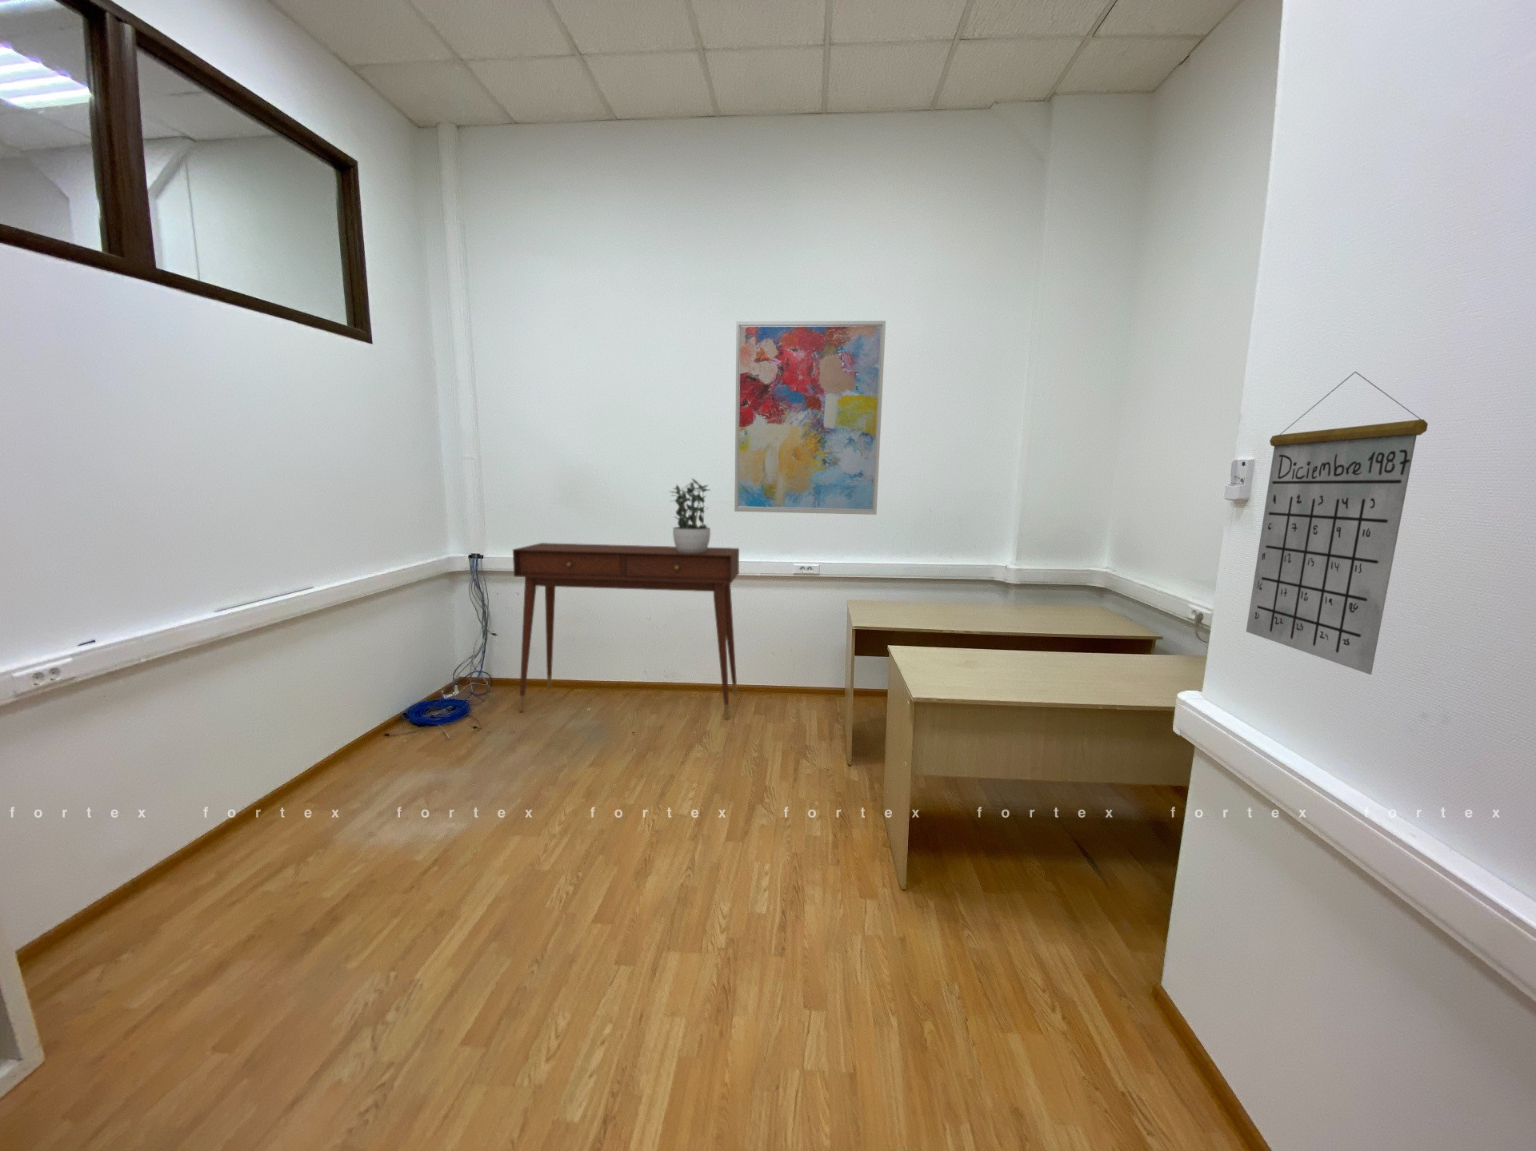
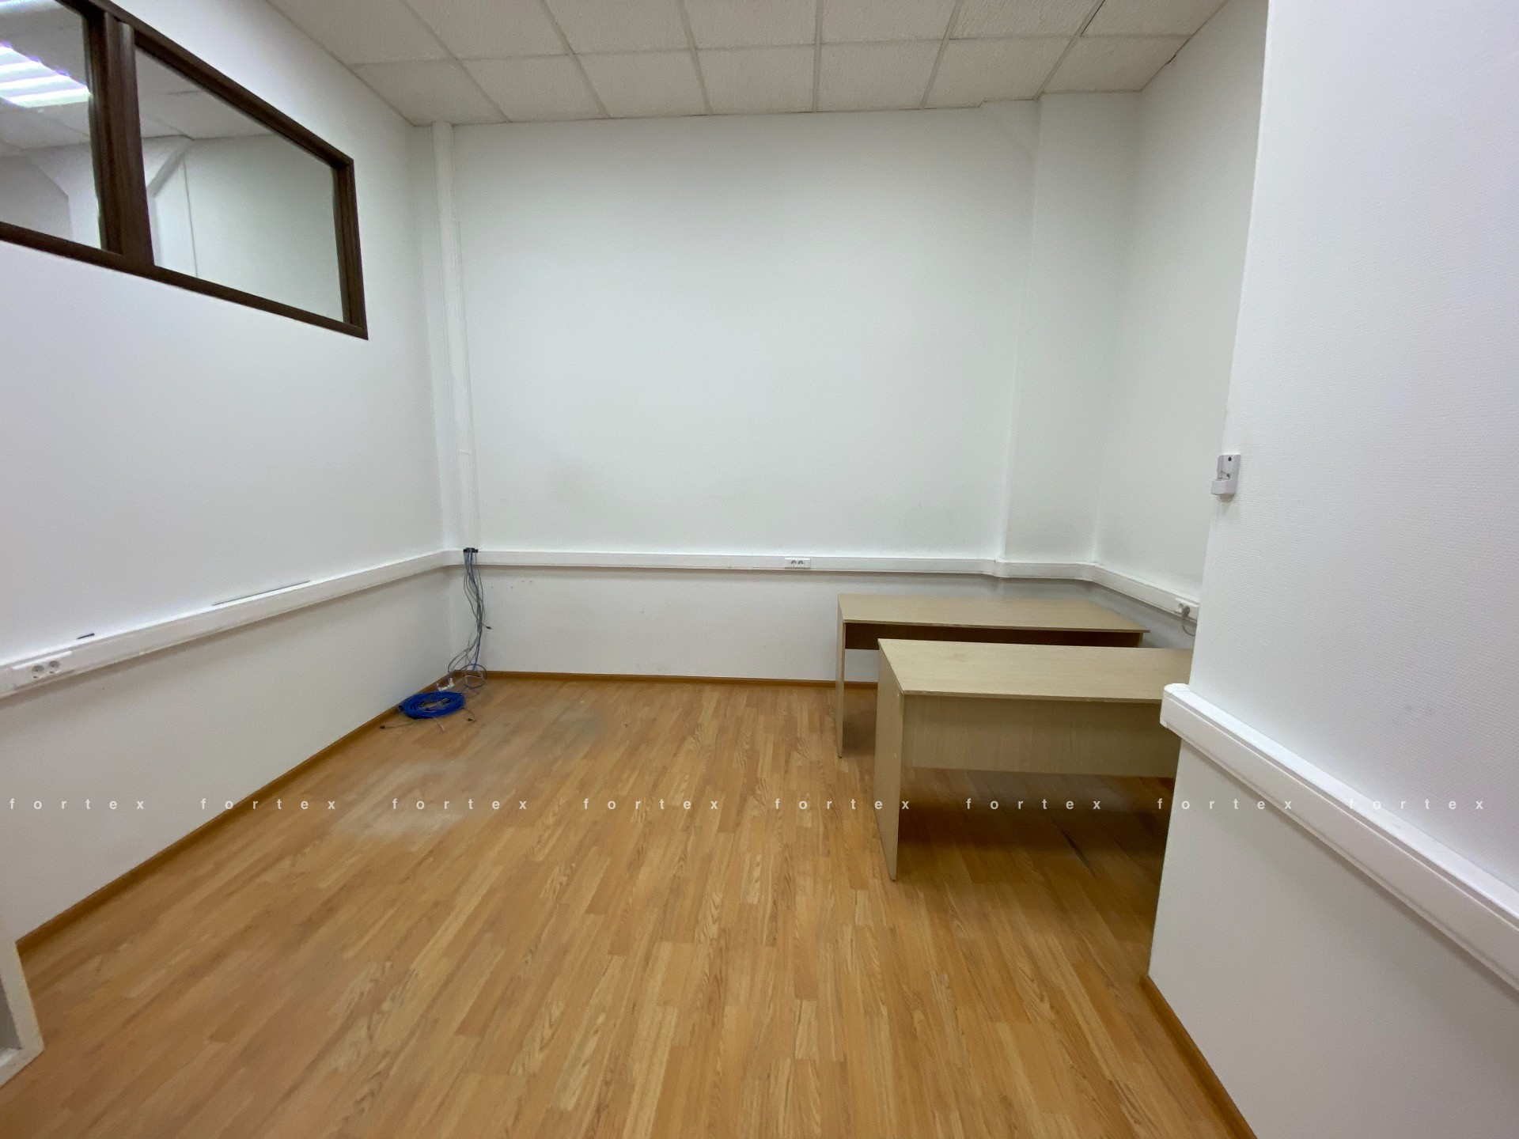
- wall art (807, 420)
- calendar (1324, 515)
- desk (631, 589)
- potted plant (689, 515)
